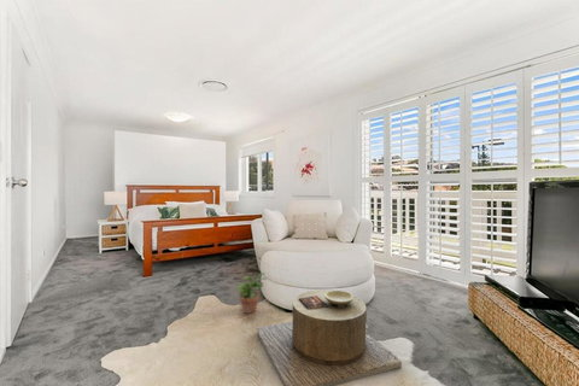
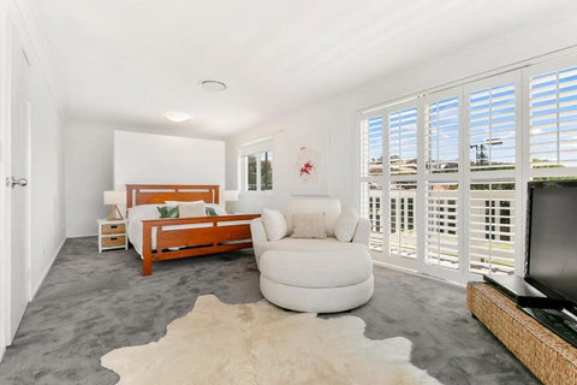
- potted plant (250, 291)
- side table (321, 321)
